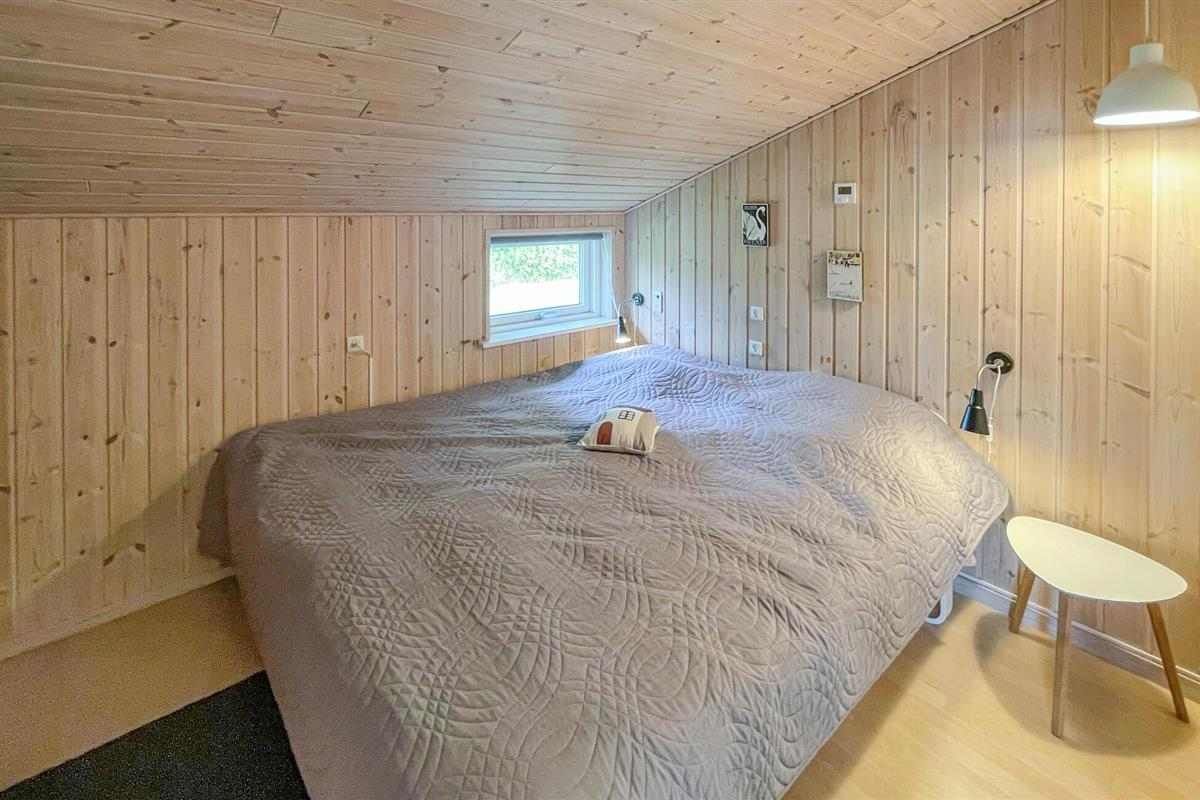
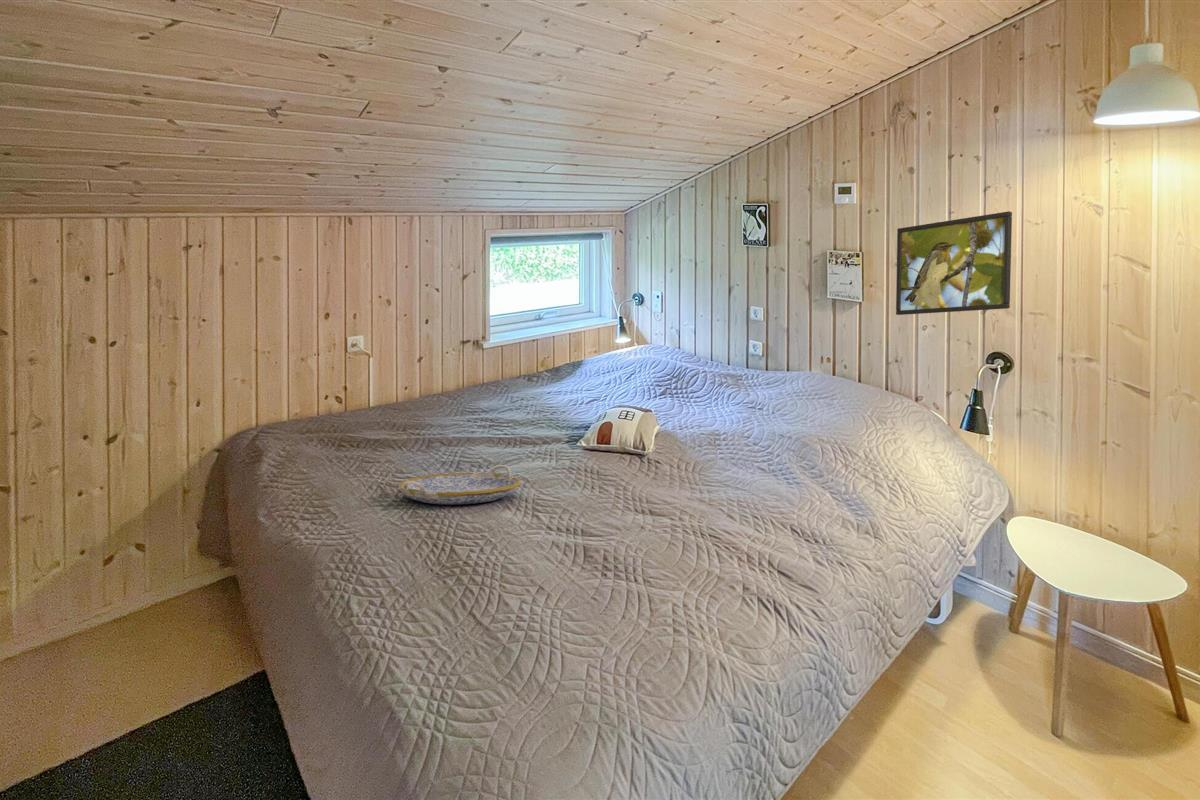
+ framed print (950, 266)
+ serving tray (460, 484)
